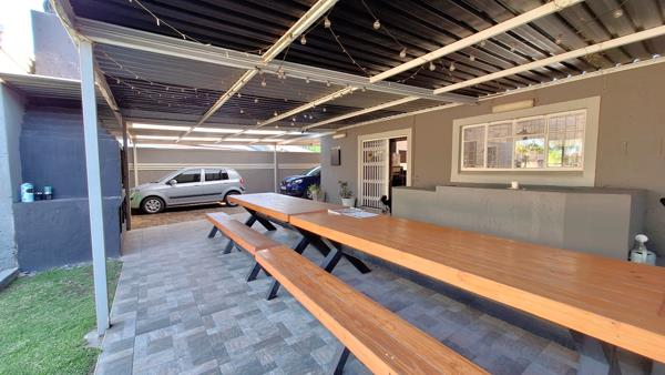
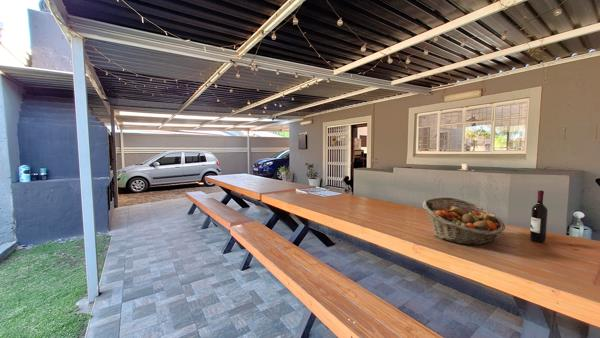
+ wine bottle (539, 215)
+ fruit basket (461, 219)
